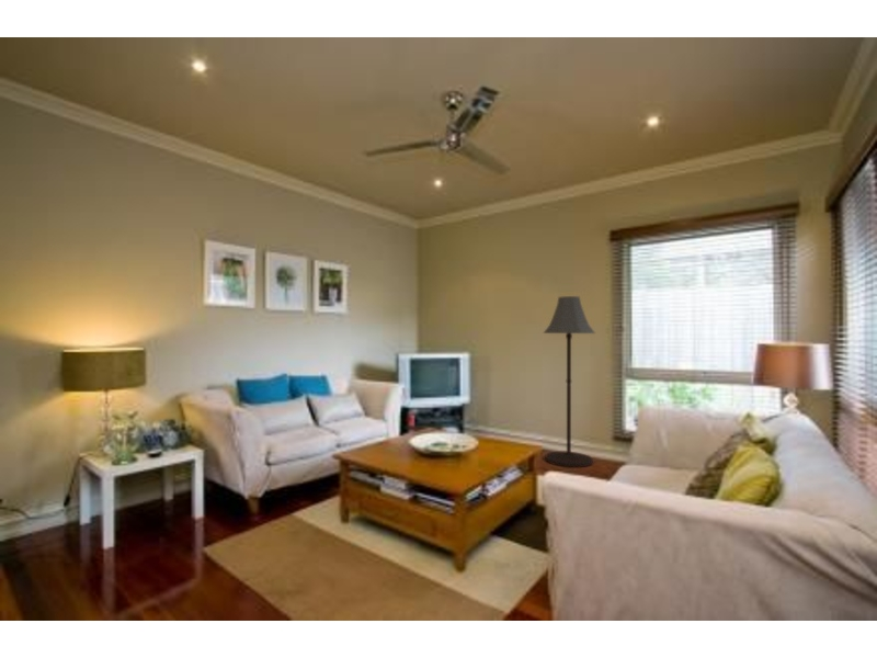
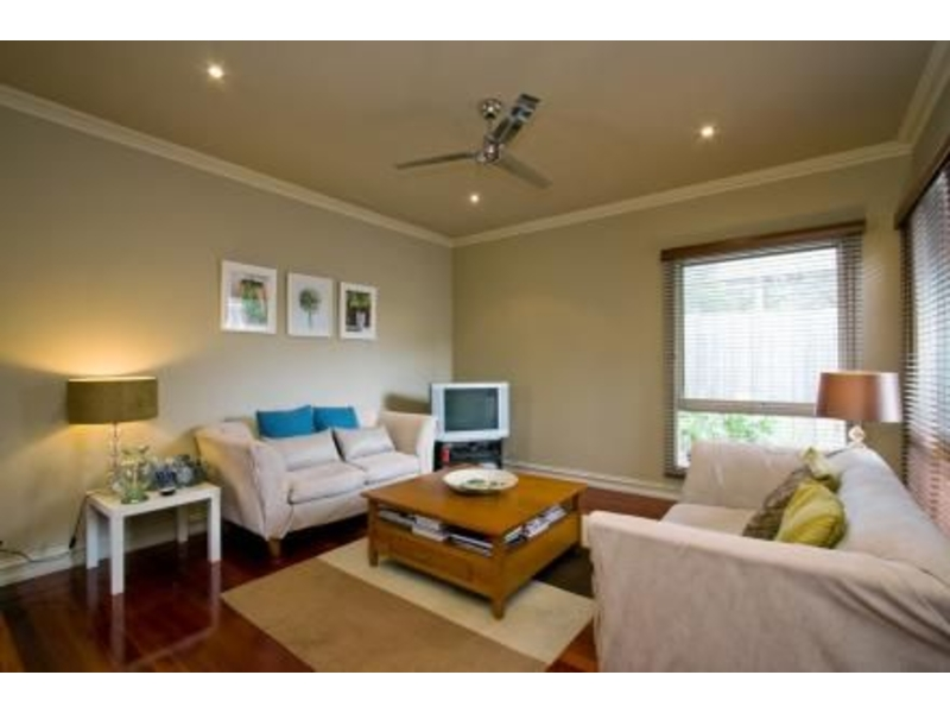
- floor lamp (568, 378)
